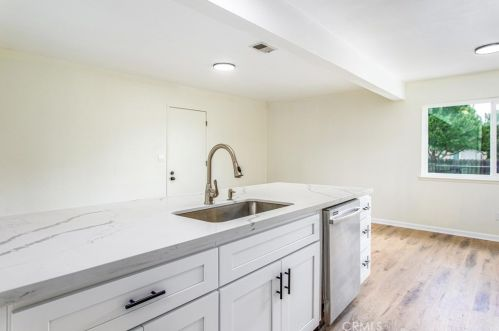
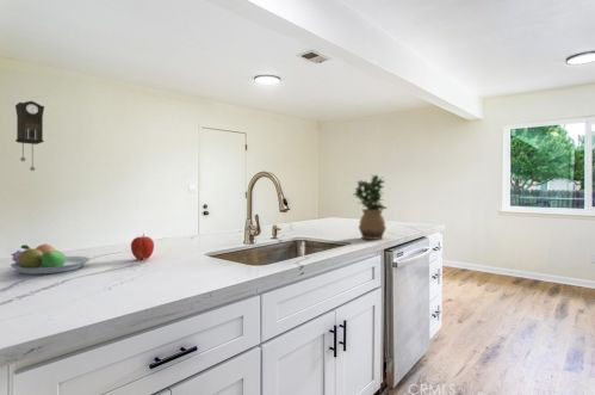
+ pendulum clock (29, 136)
+ apple (142, 246)
+ potted plant (368, 205)
+ fruit bowl (50, 255)
